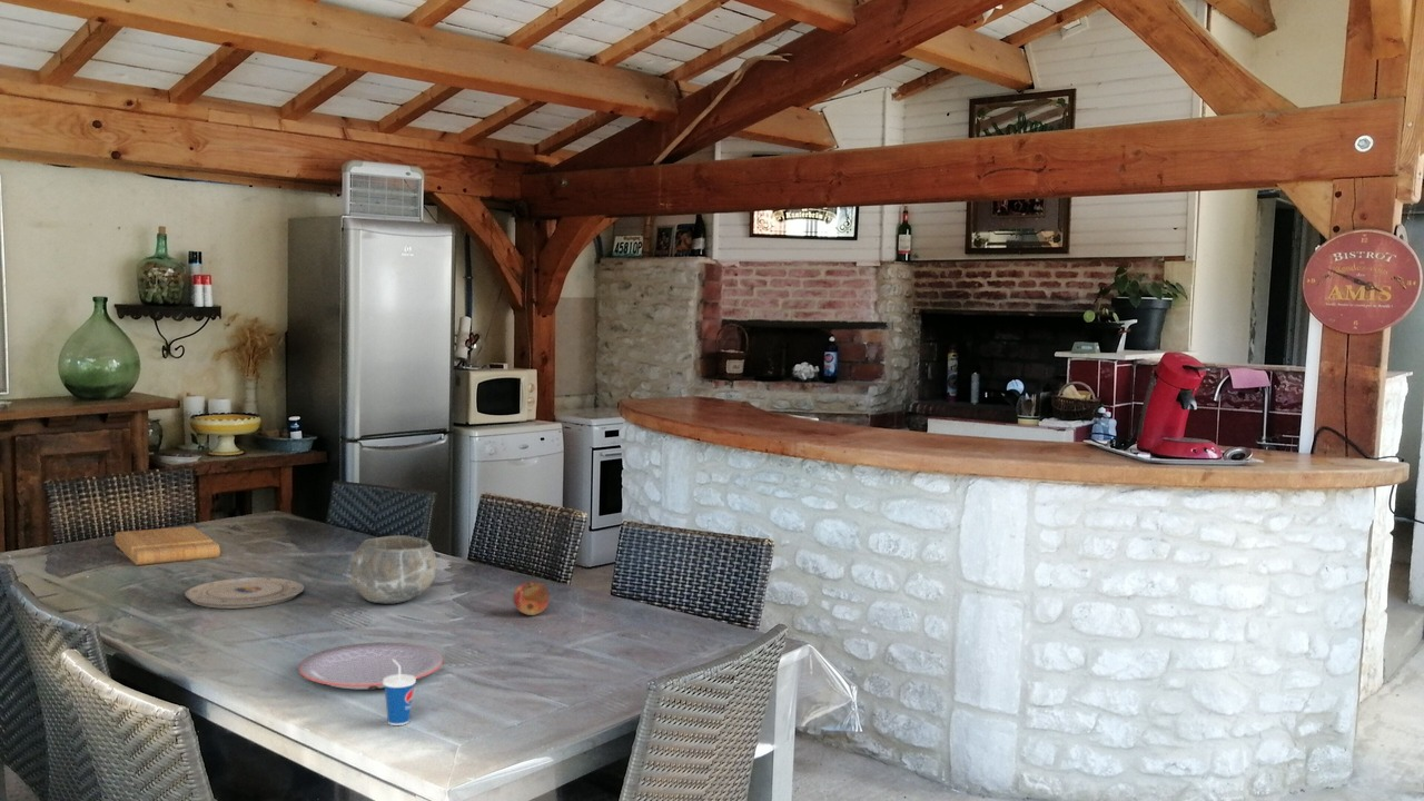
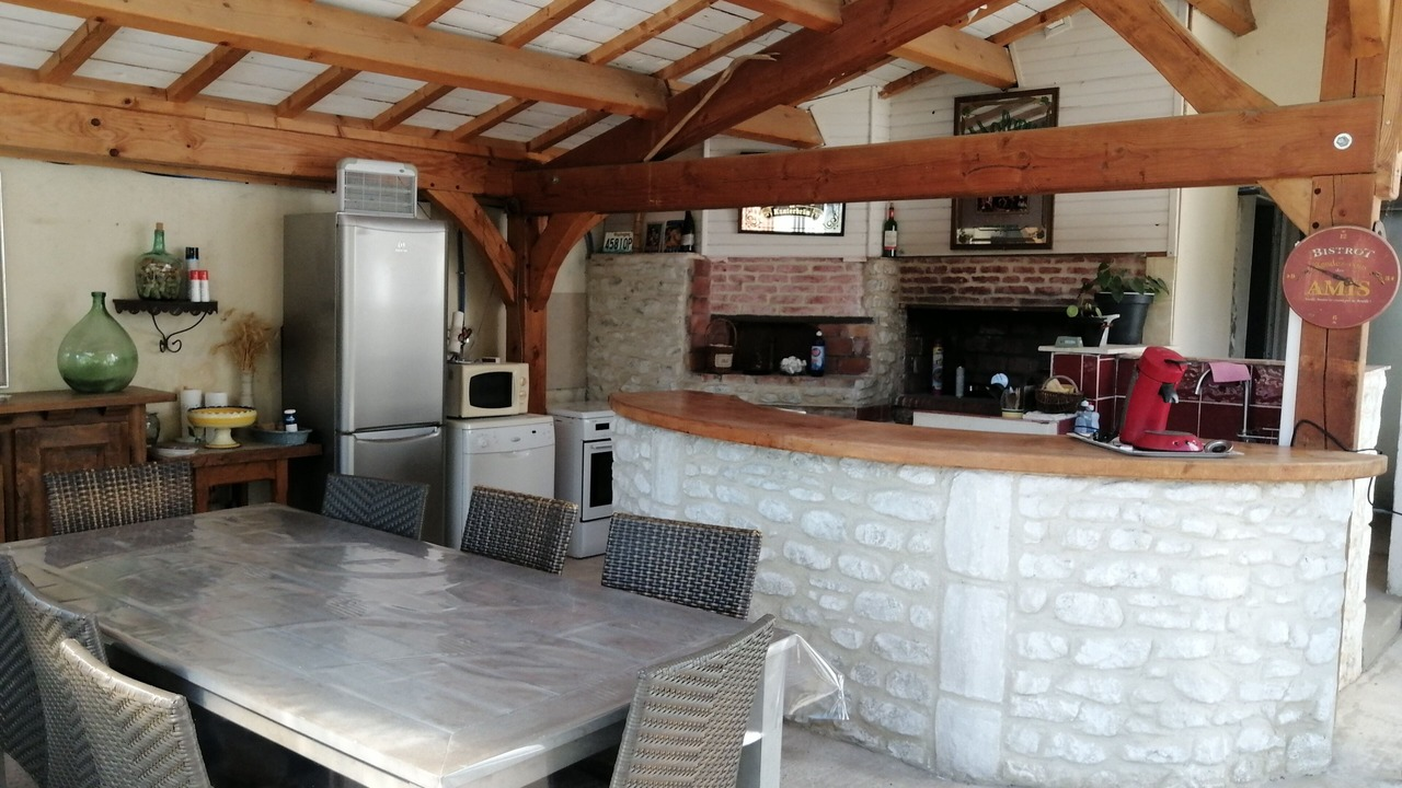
- cutting board (166, 544)
- bowl (394, 570)
- cup (398, 689)
- plate (245, 592)
- fruit (531, 596)
- plate (372, 668)
